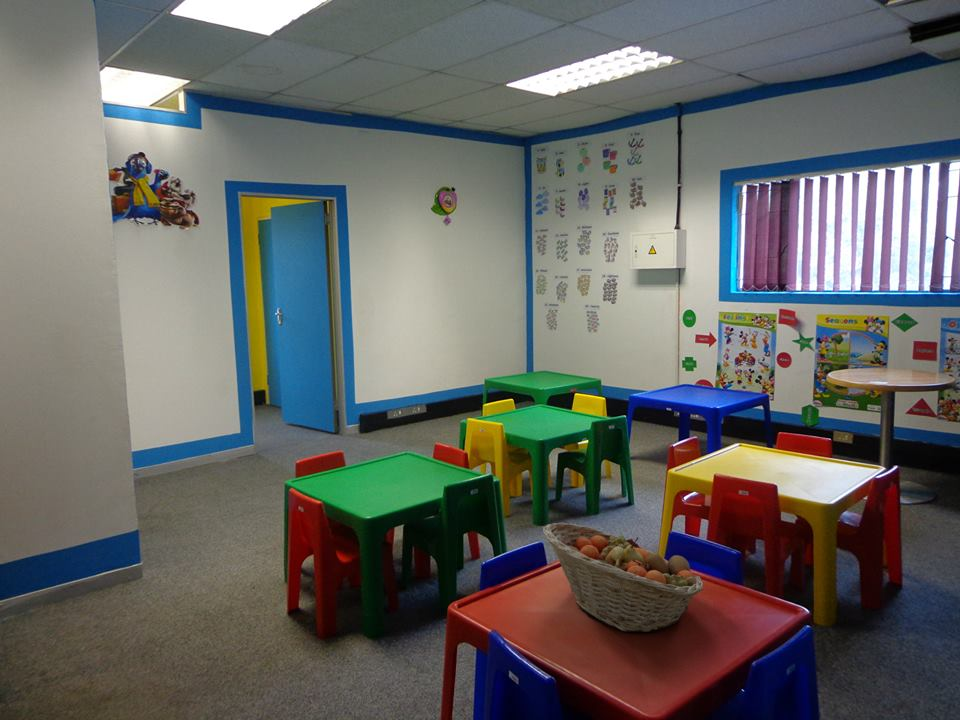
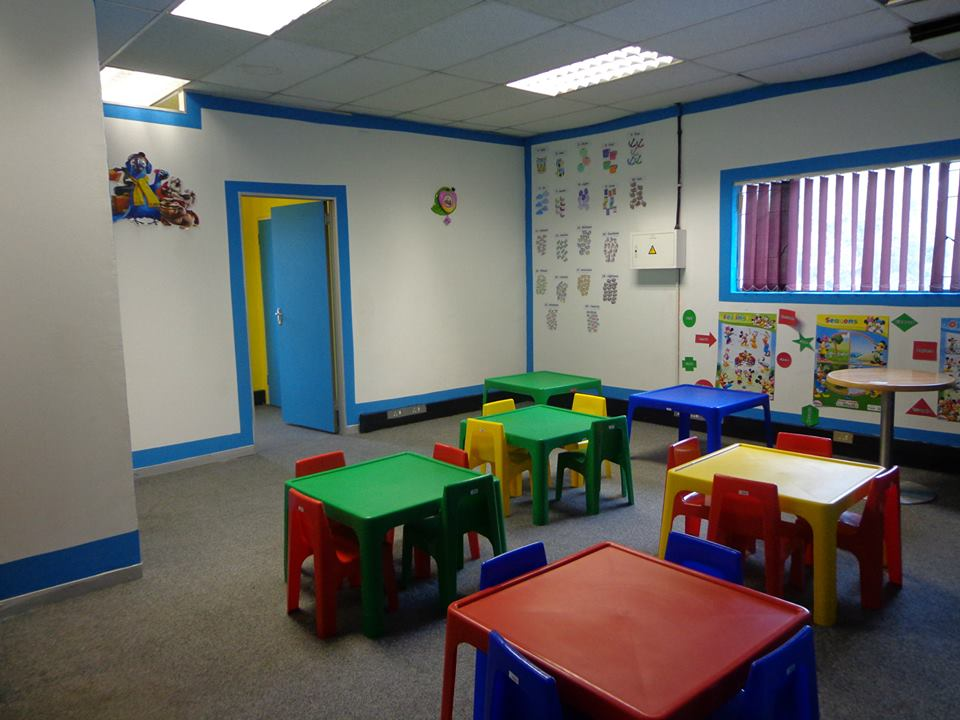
- fruit basket (619, 568)
